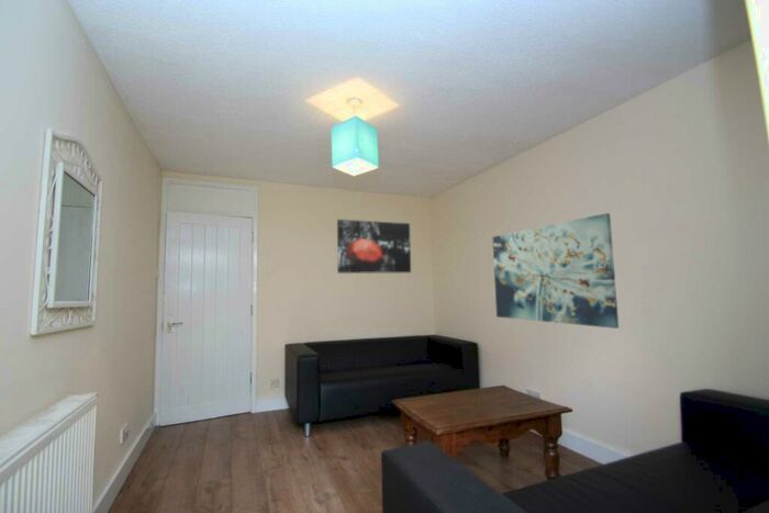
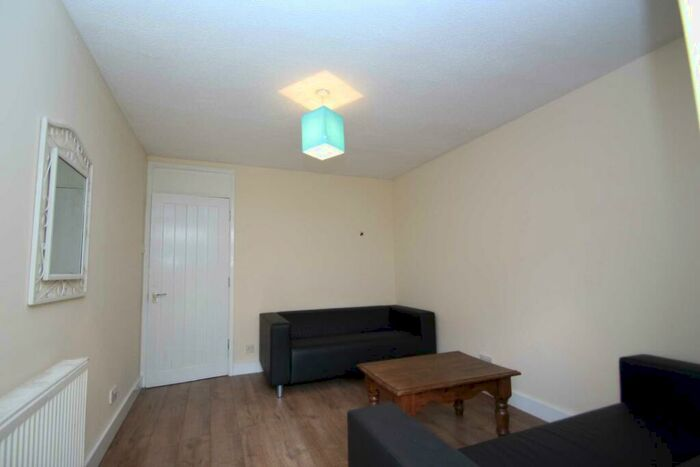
- wall art (544, 274)
- wall art (375, 246)
